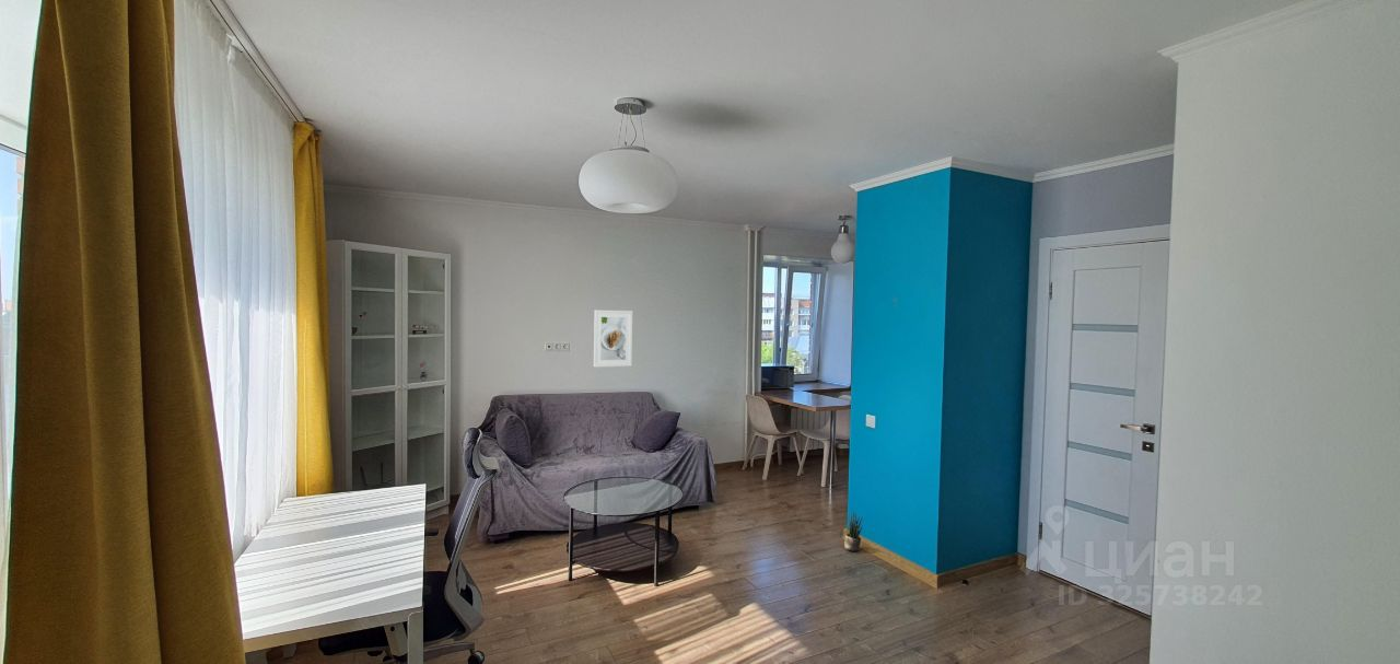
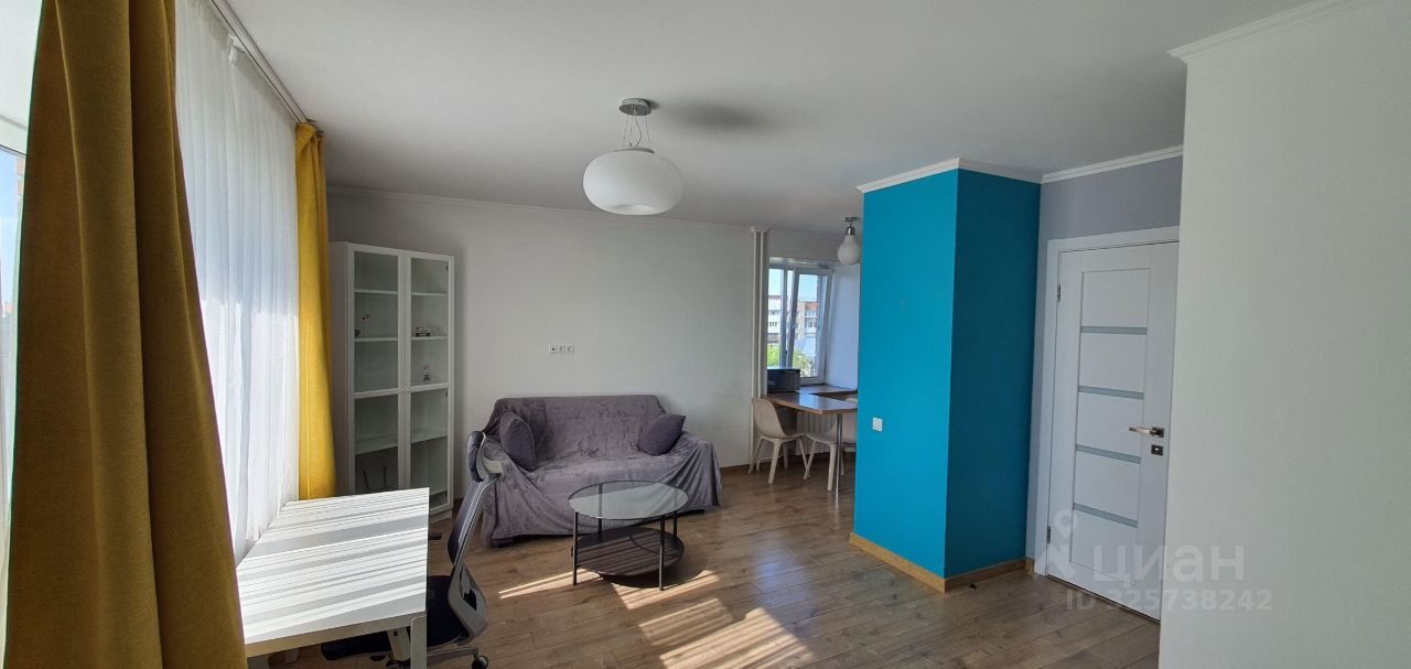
- potted plant (854, 531)
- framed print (612, 338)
